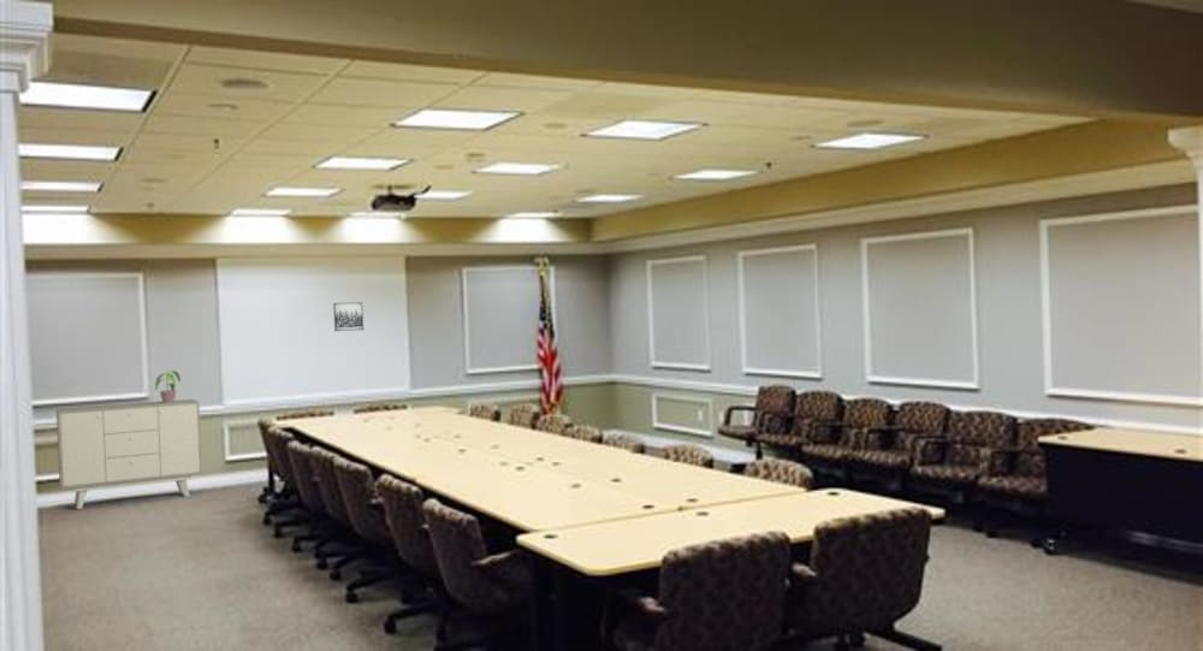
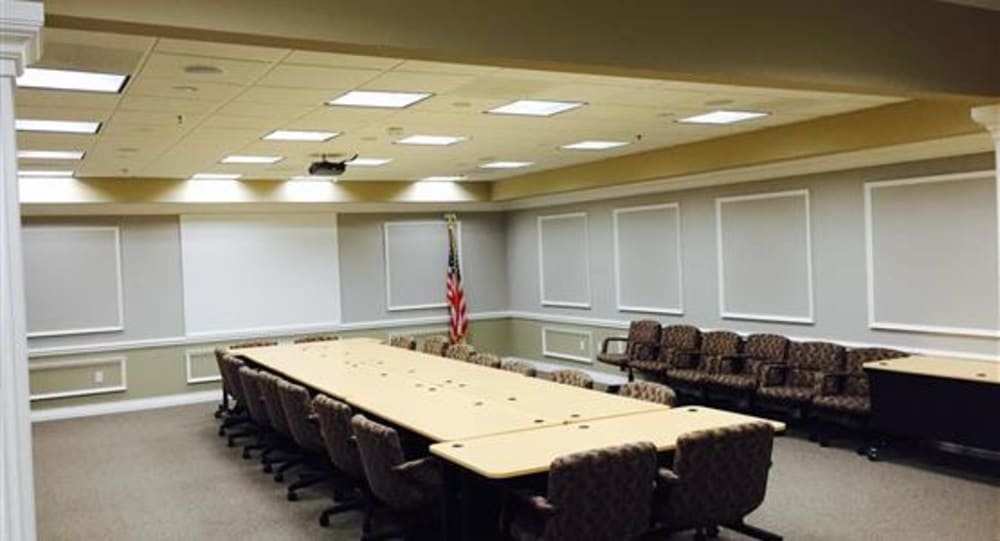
- wall art (348, 316)
- sideboard (130, 452)
- potted plant (167, 386)
